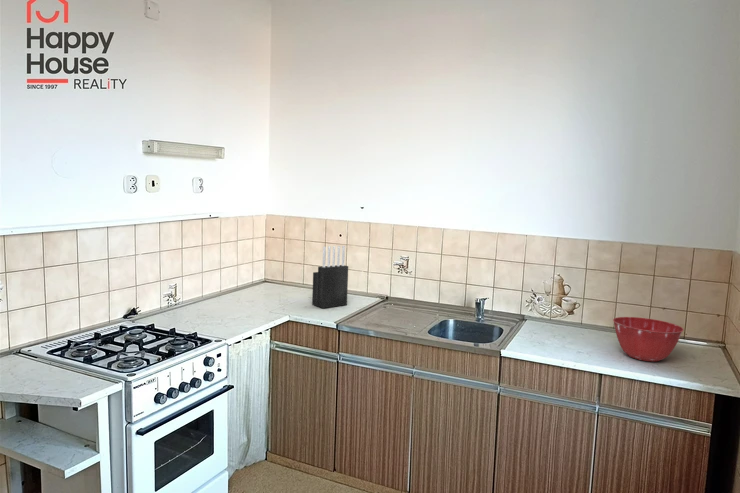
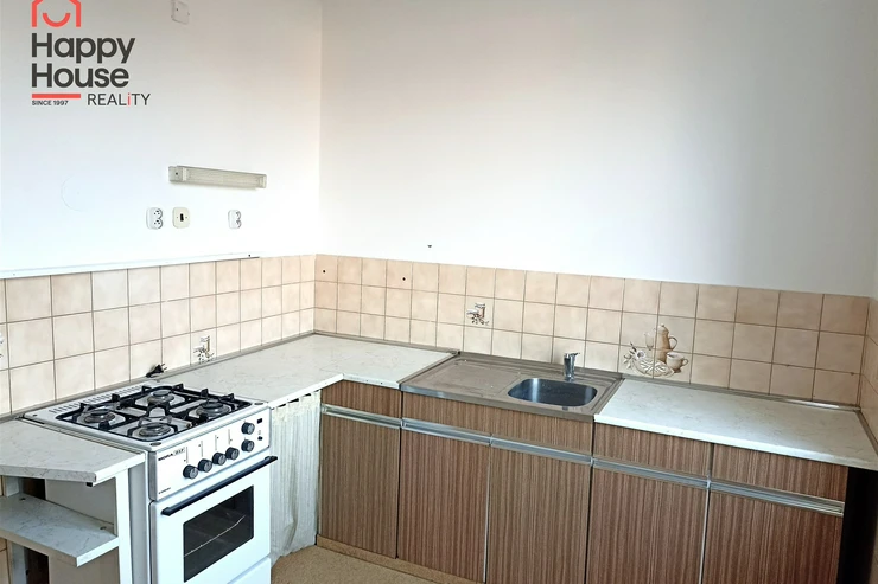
- knife block (329, 275)
- mixing bowl (646, 340)
